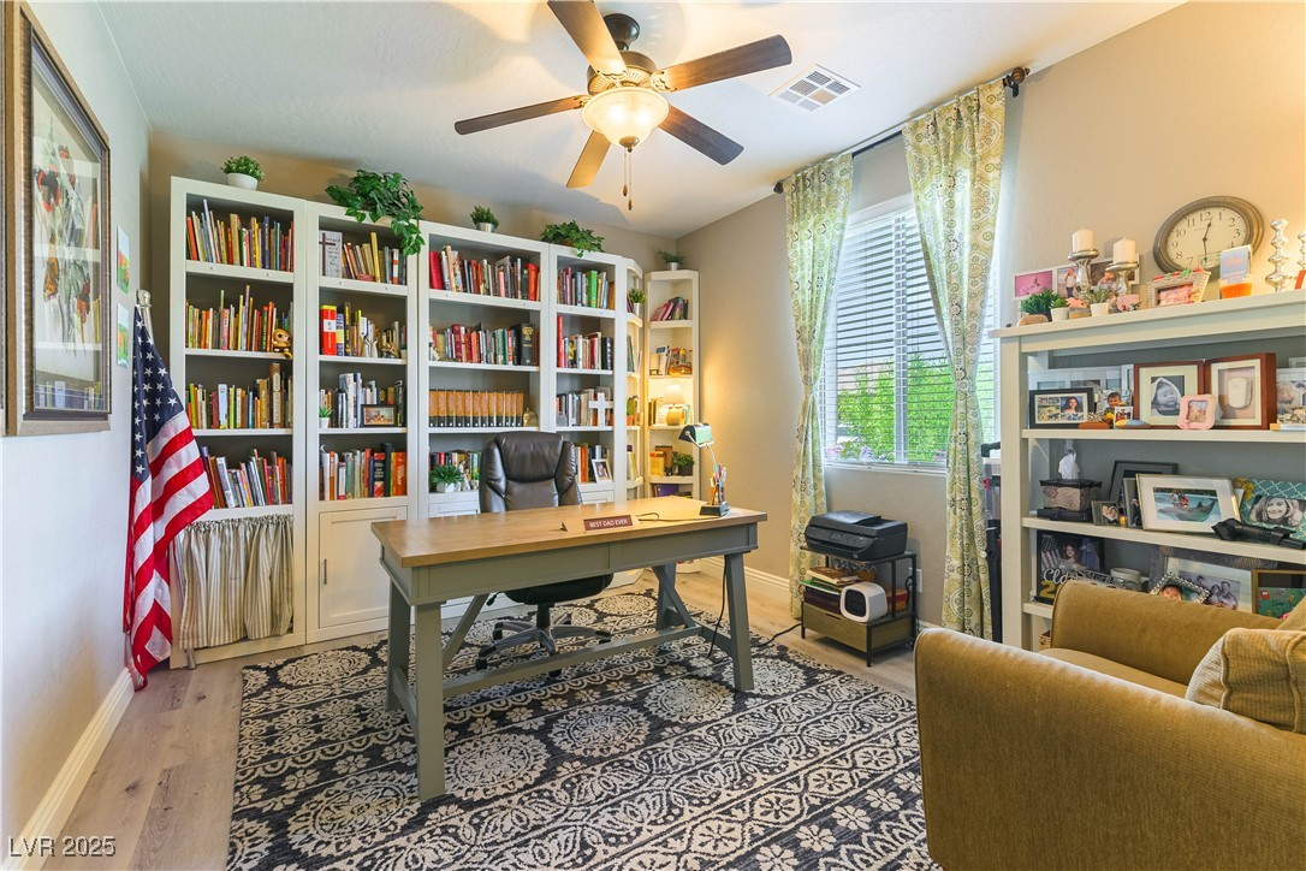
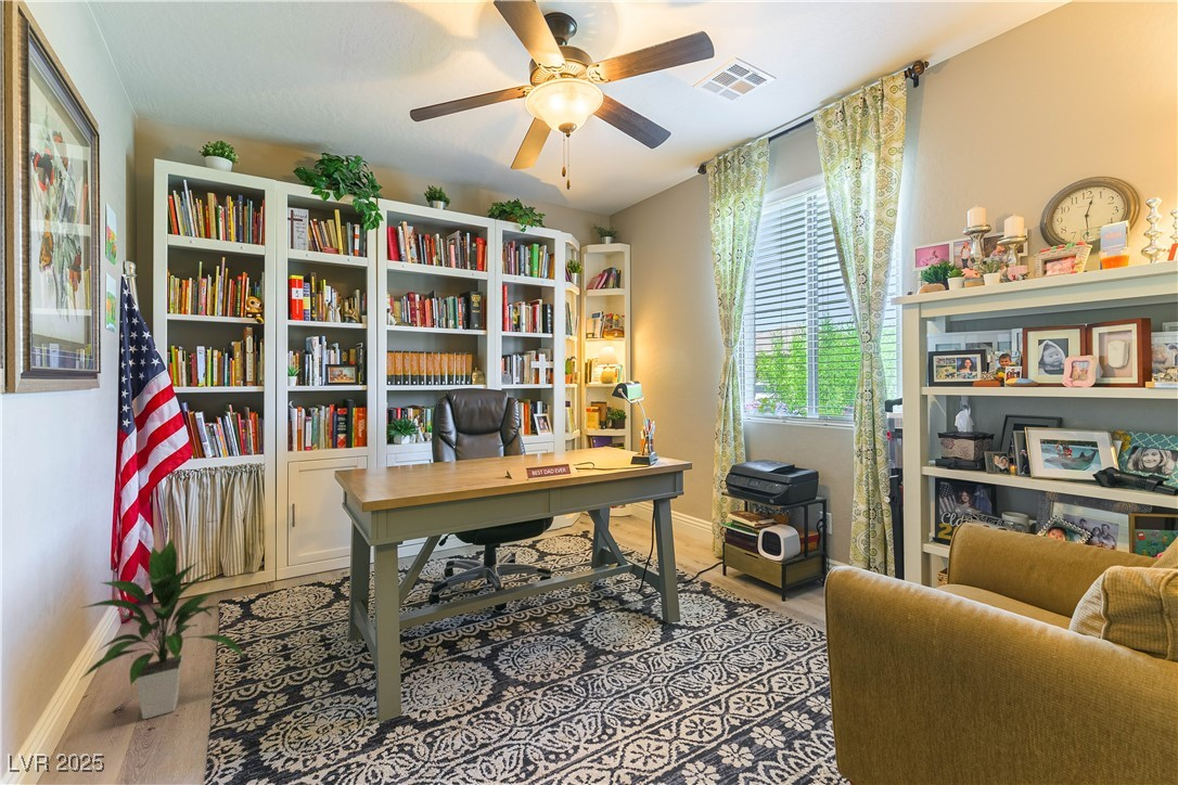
+ indoor plant (166, 628)
